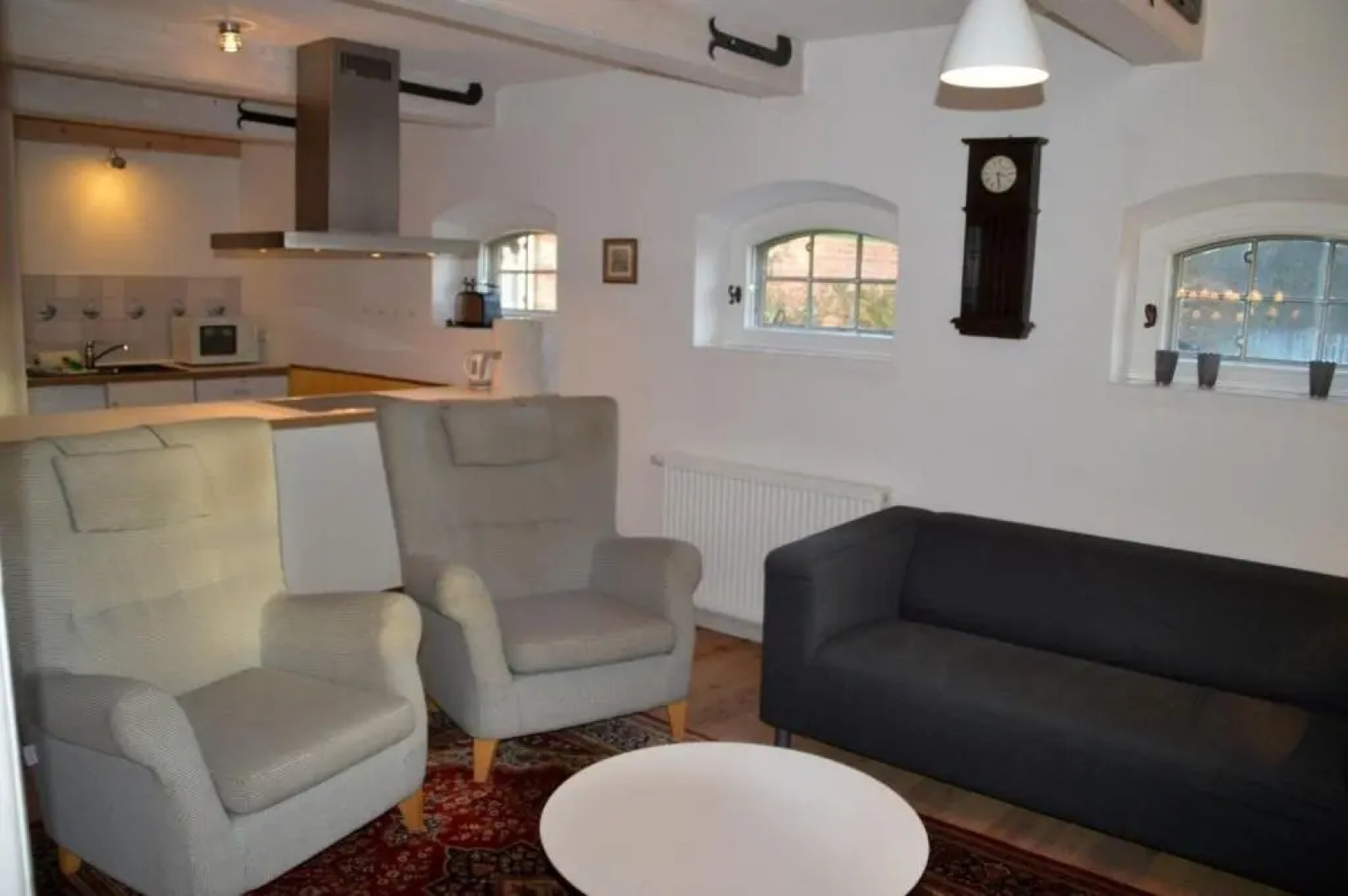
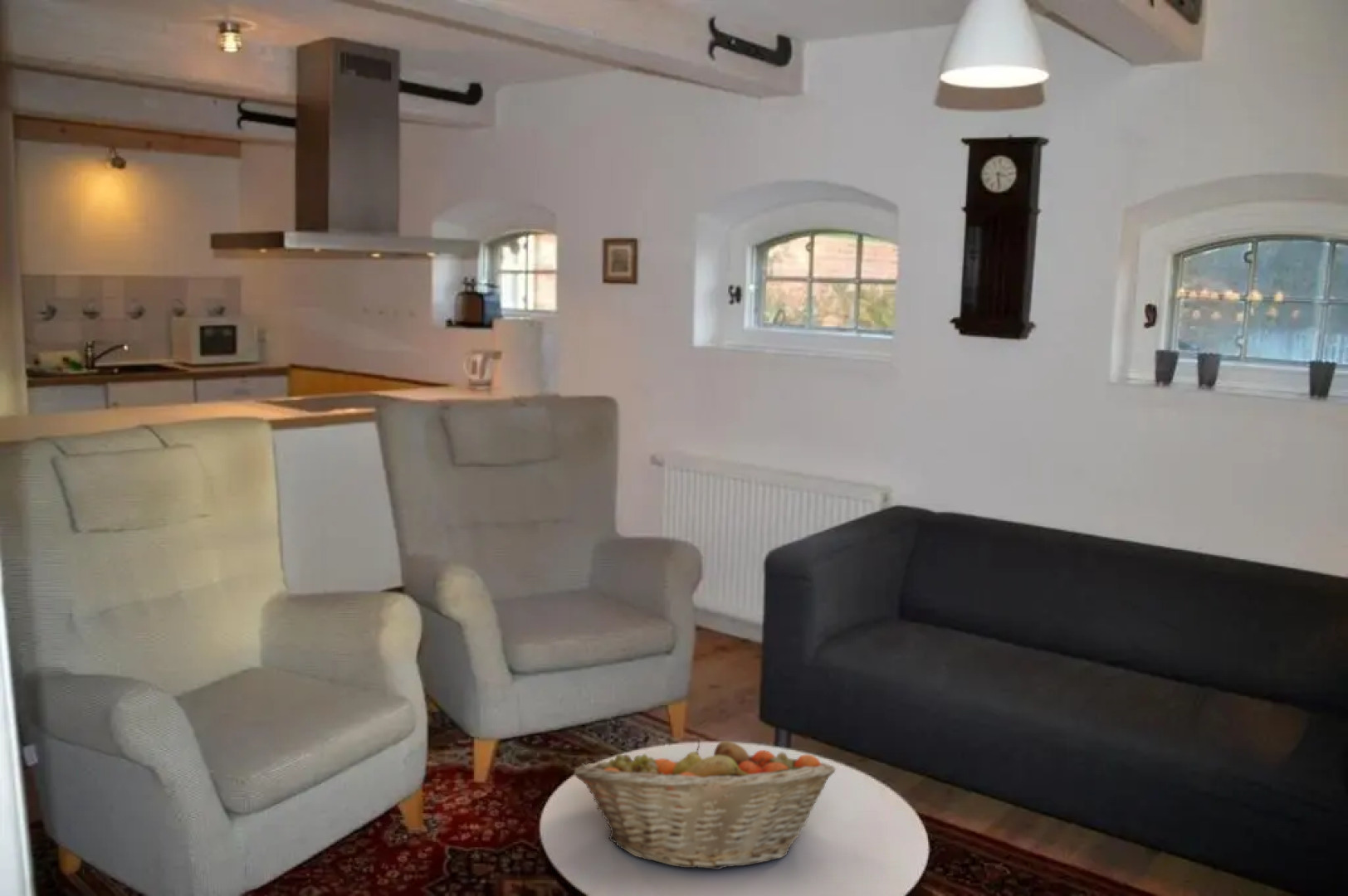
+ fruit basket (704, 789)
